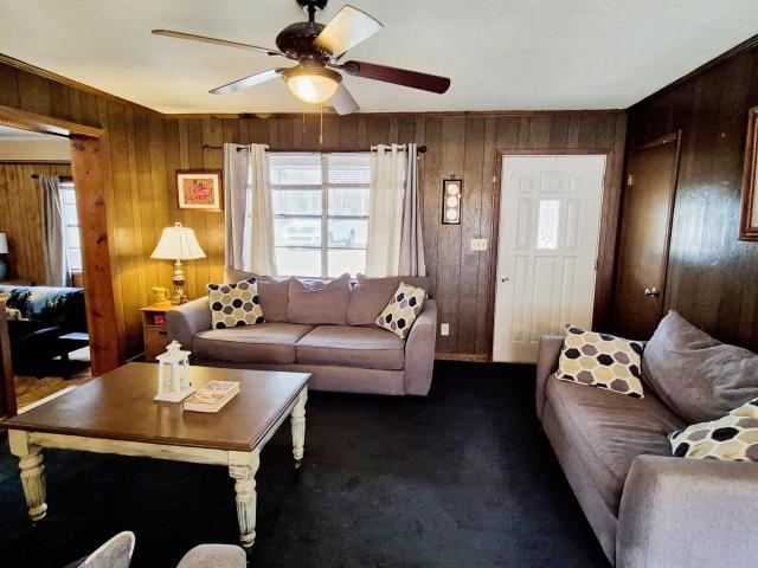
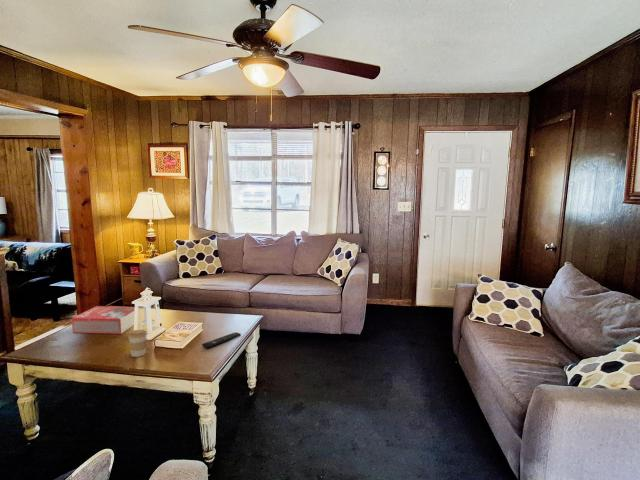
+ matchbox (108, 319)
+ coffee cup (138, 342)
+ remote control (222, 339)
